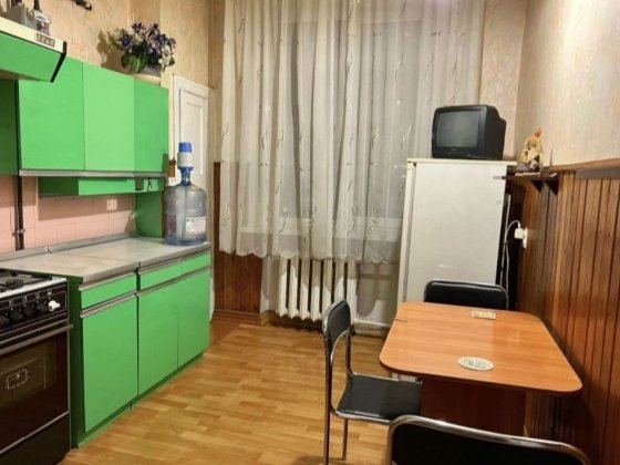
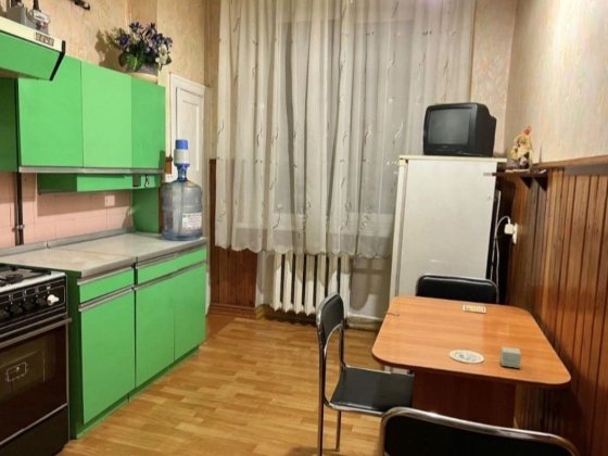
+ small box (510, 356)
